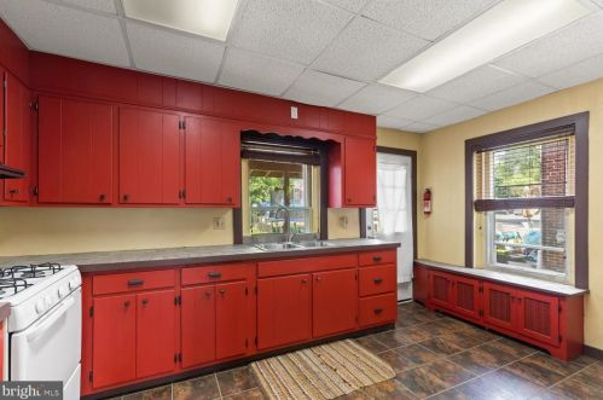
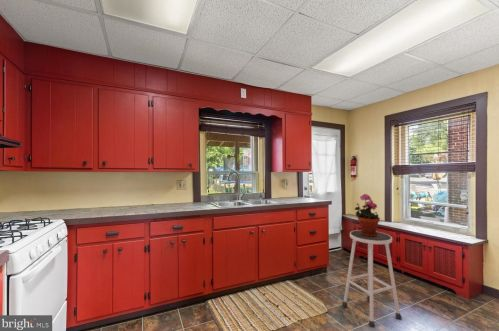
+ potted plant (367, 214)
+ stool (370, 273)
